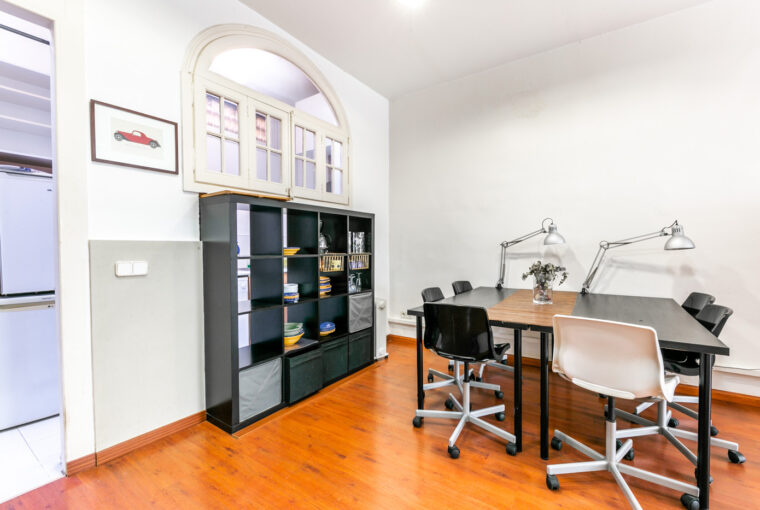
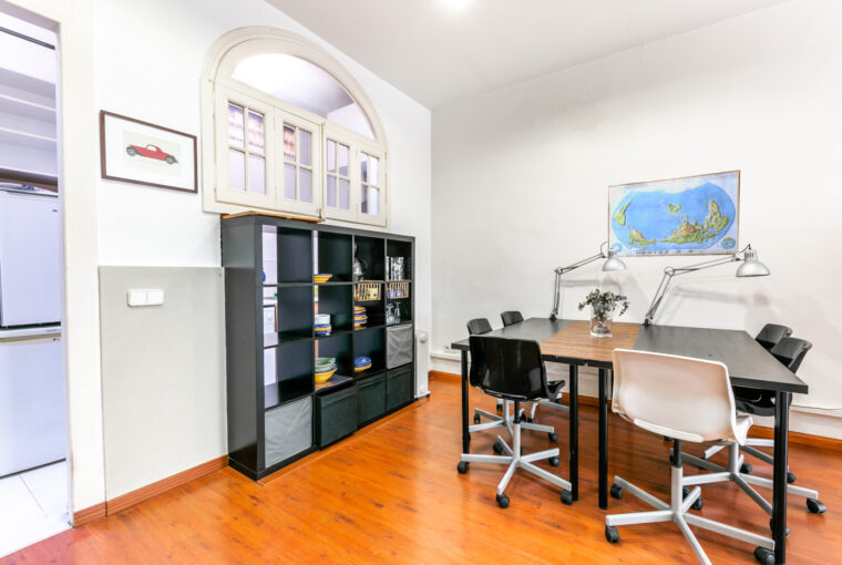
+ world map (668, 217)
